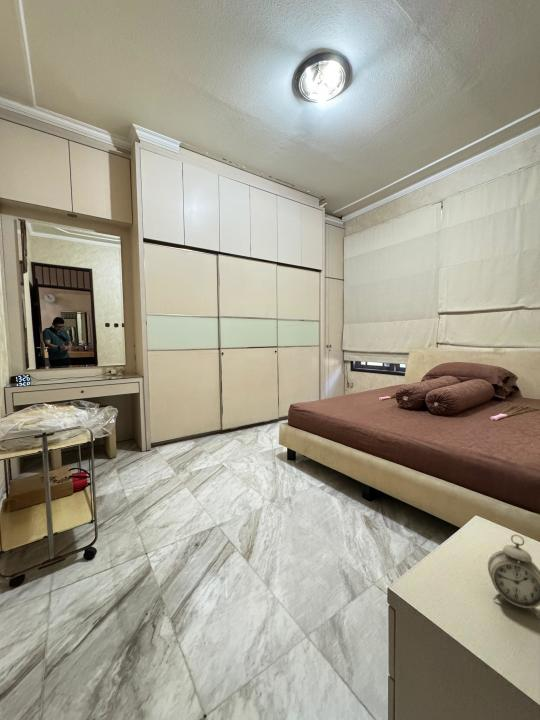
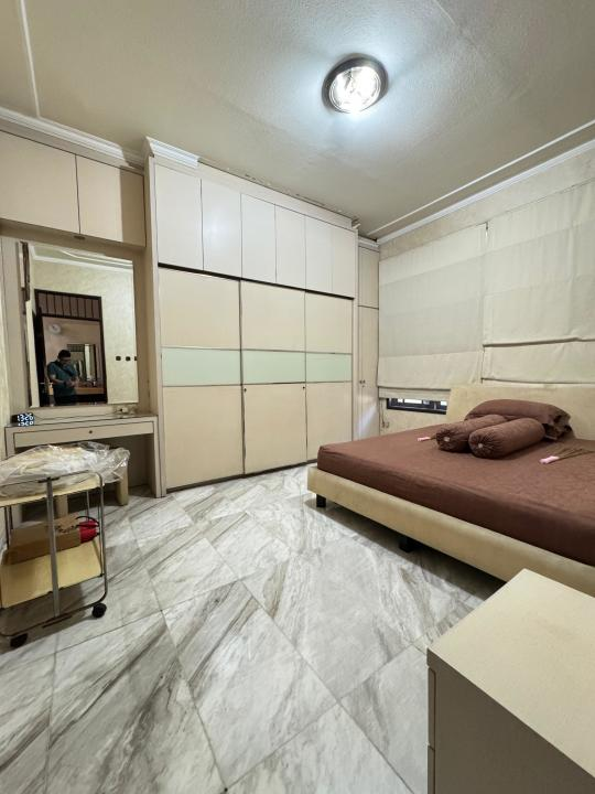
- alarm clock (516, 570)
